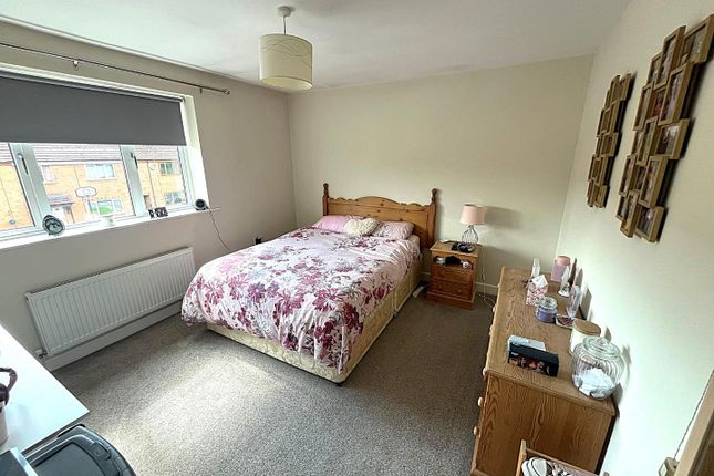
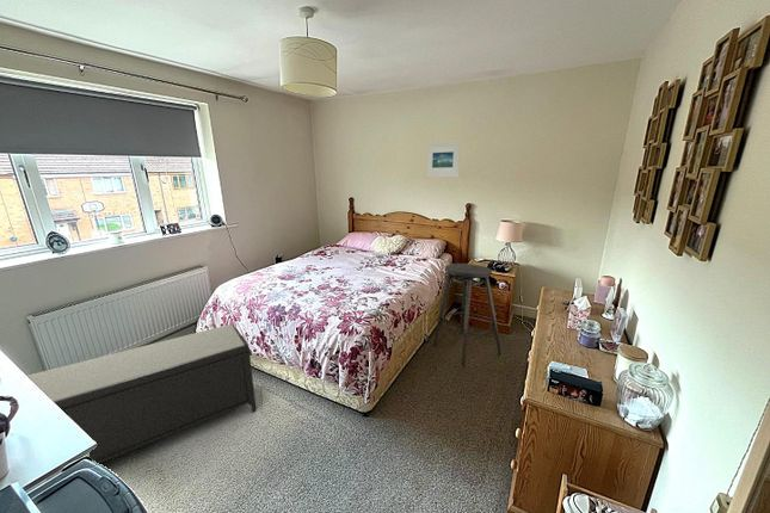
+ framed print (442, 160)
+ bench (144, 398)
+ stool (468, 310)
